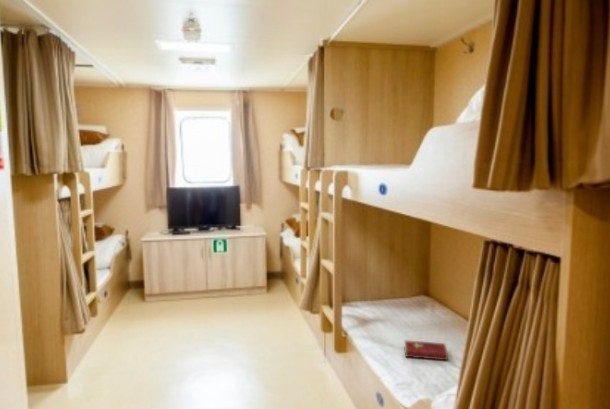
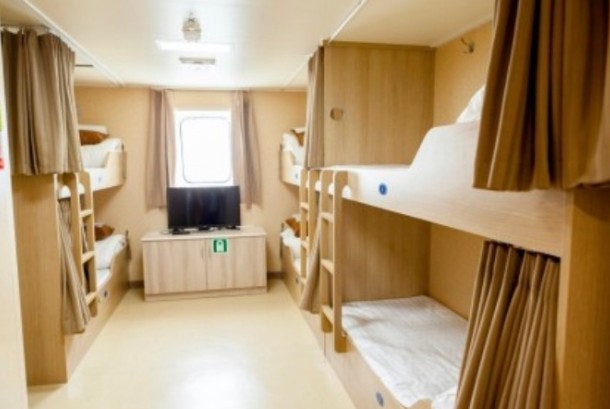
- hardcover book (425, 349)
